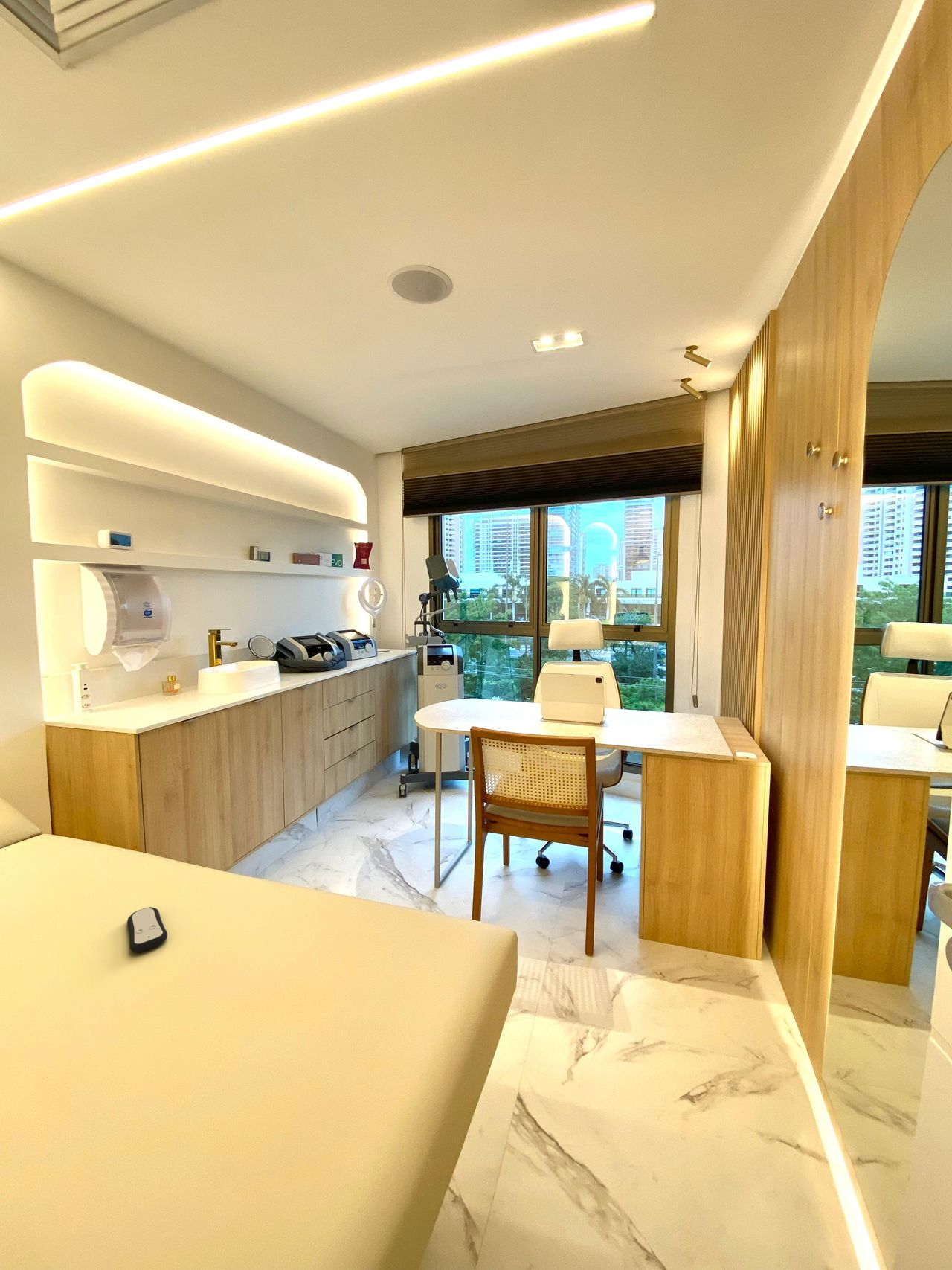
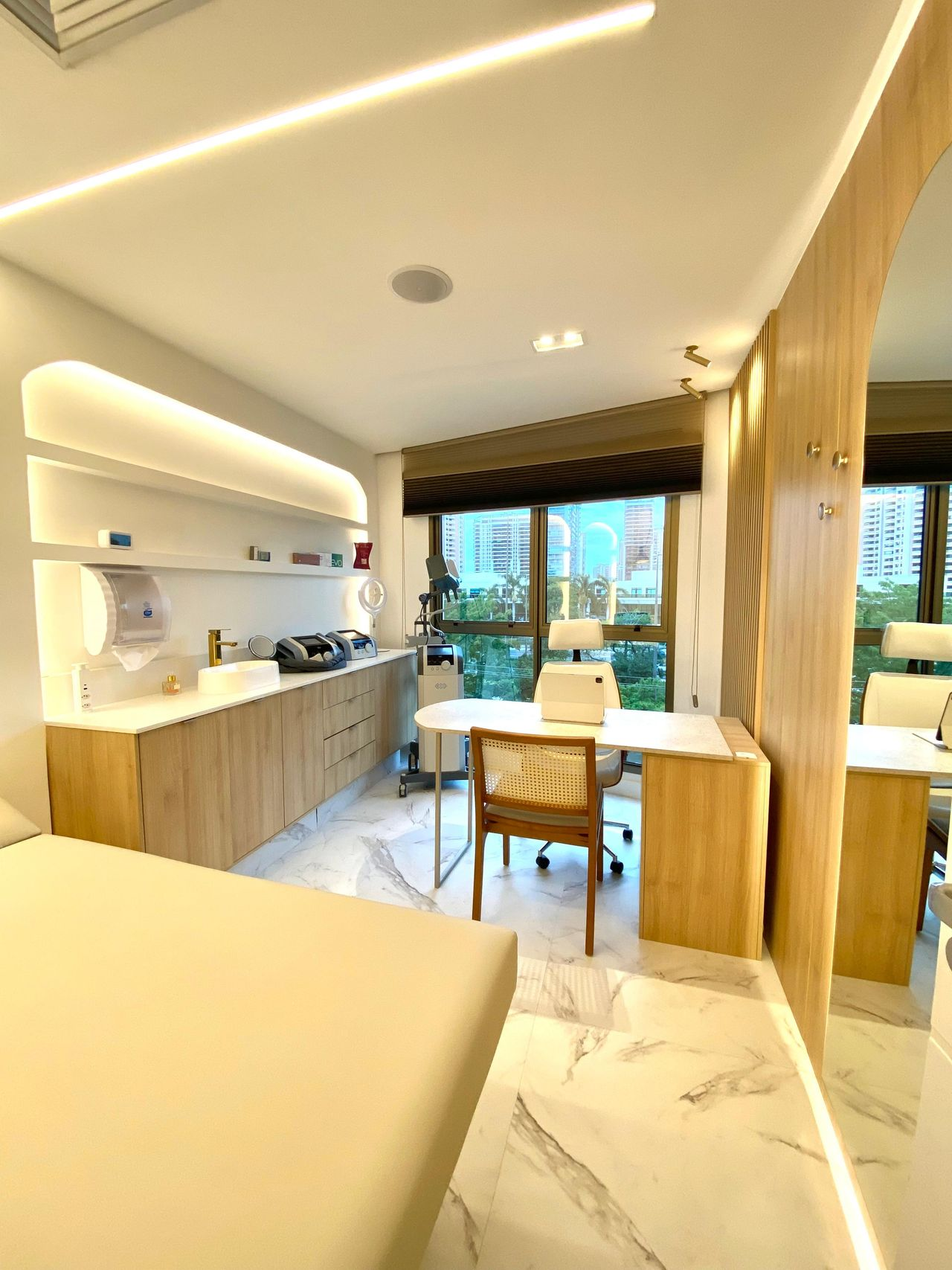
- remote control (146, 927)
